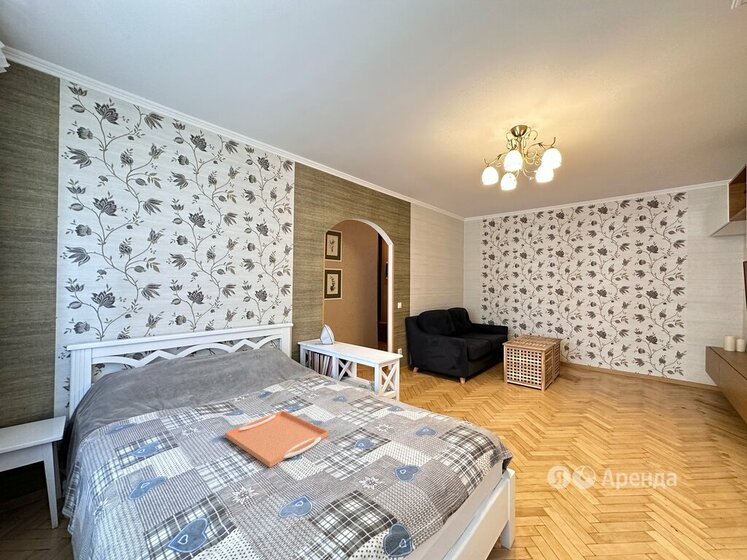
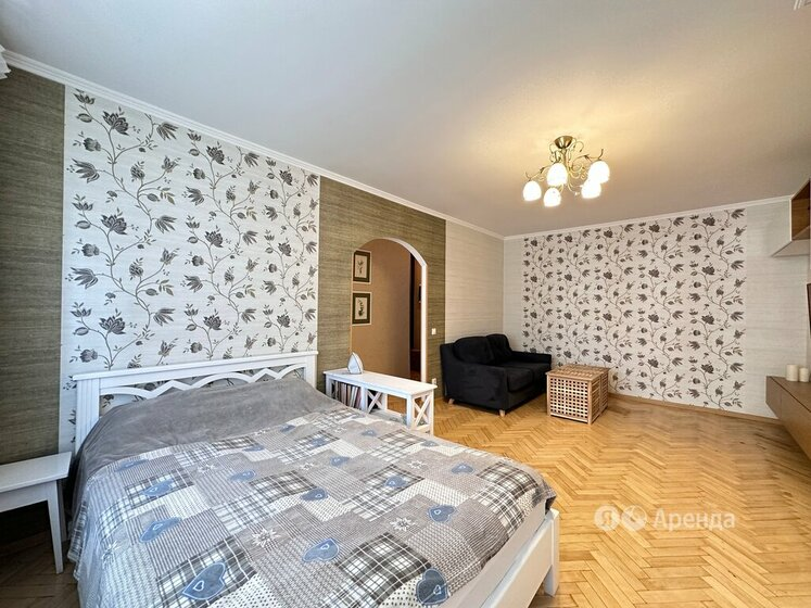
- serving tray (277, 434)
